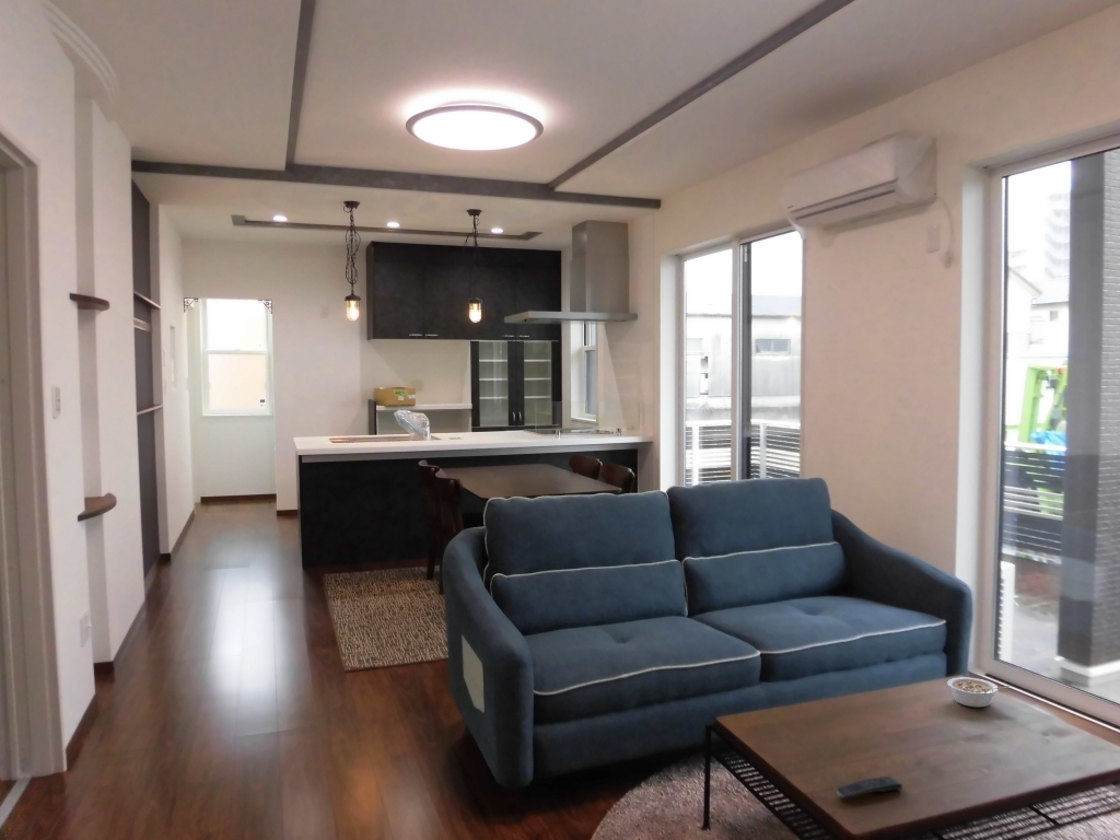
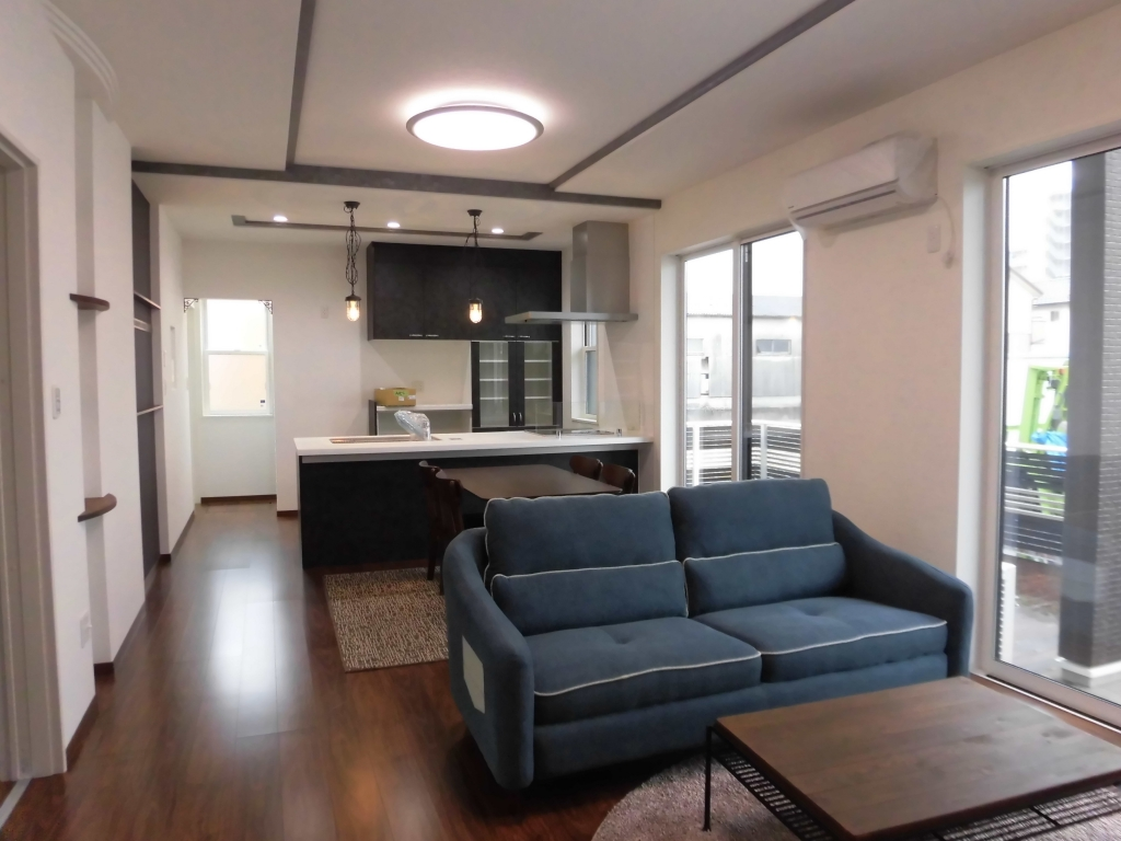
- remote control (867, 788)
- legume (973, 691)
